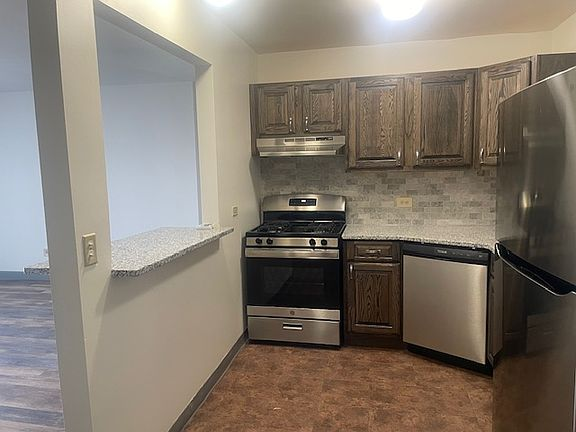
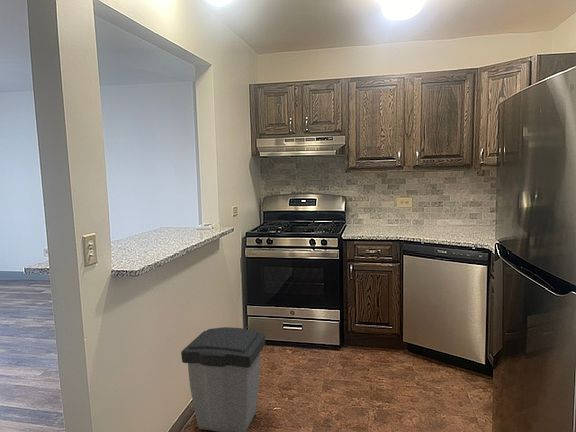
+ trash can (225, 379)
